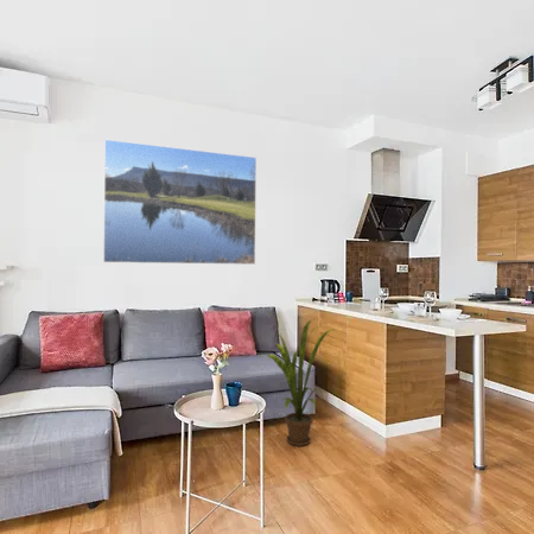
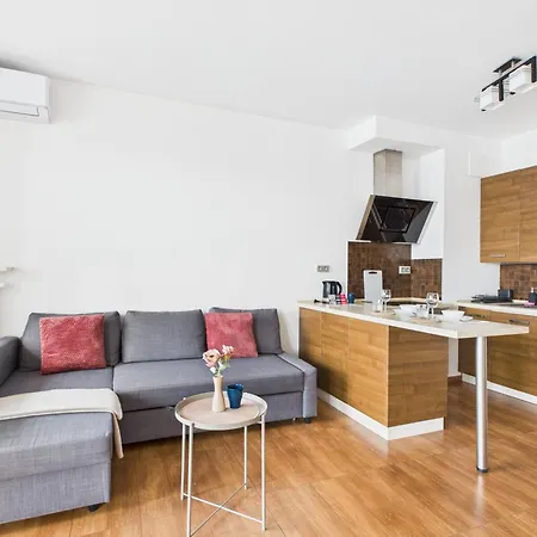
- house plant (305, 379)
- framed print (184, 205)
